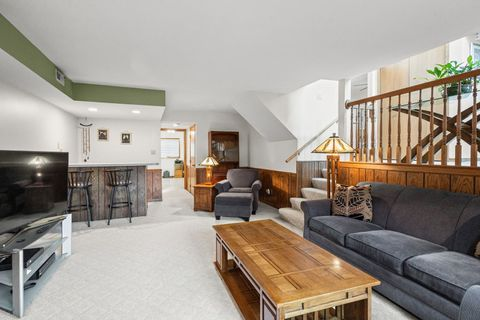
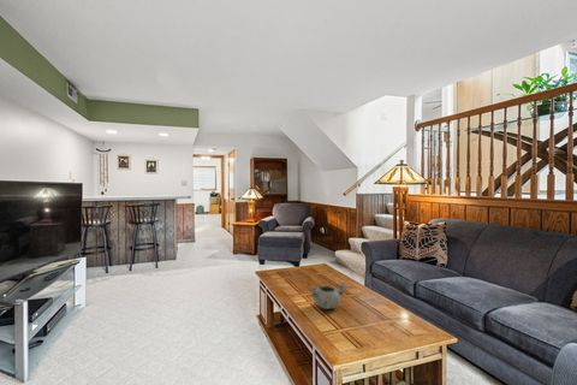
+ decorative bowl (327, 295)
